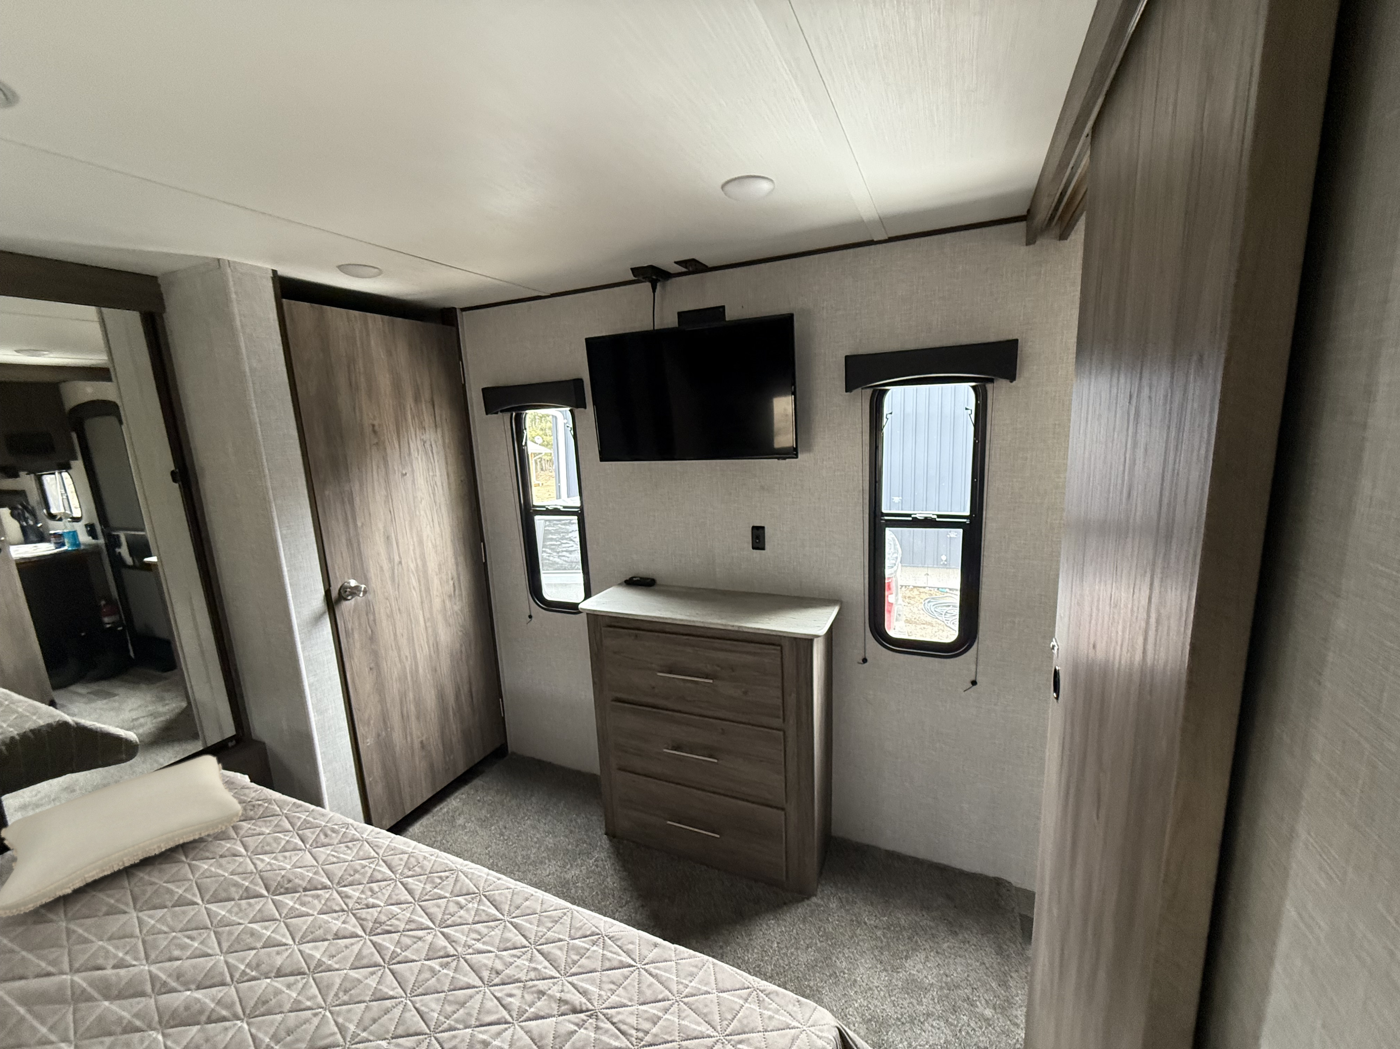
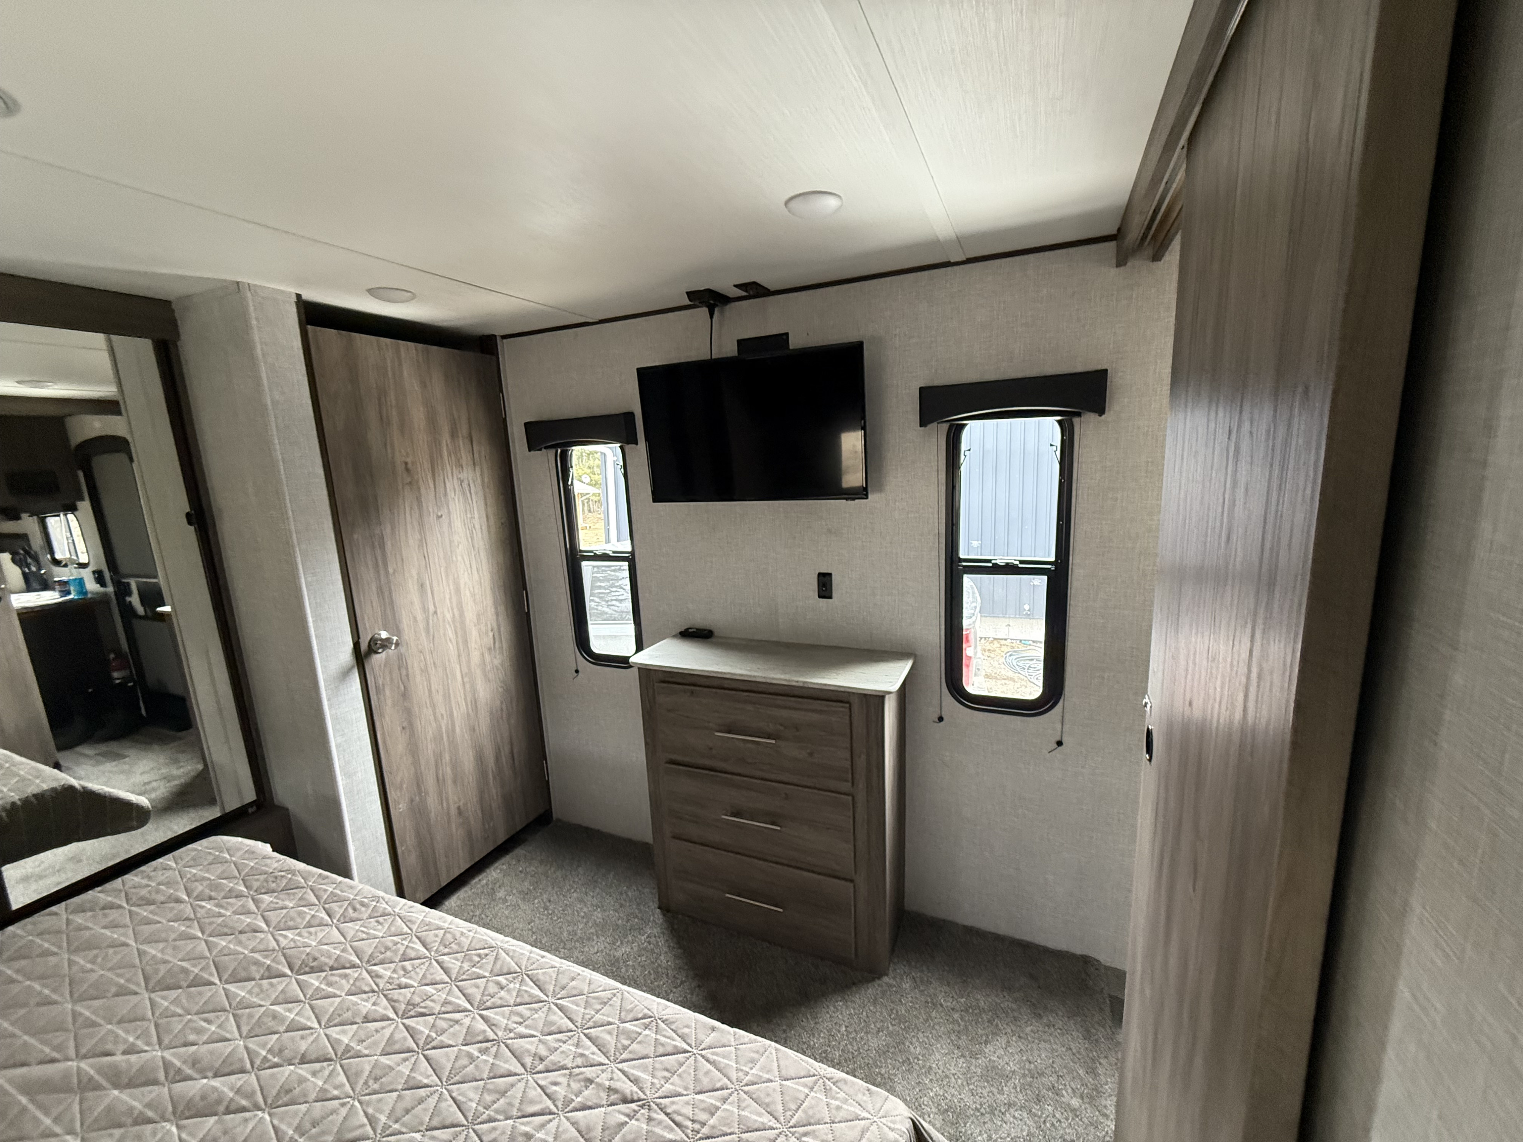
- pillow (126, 823)
